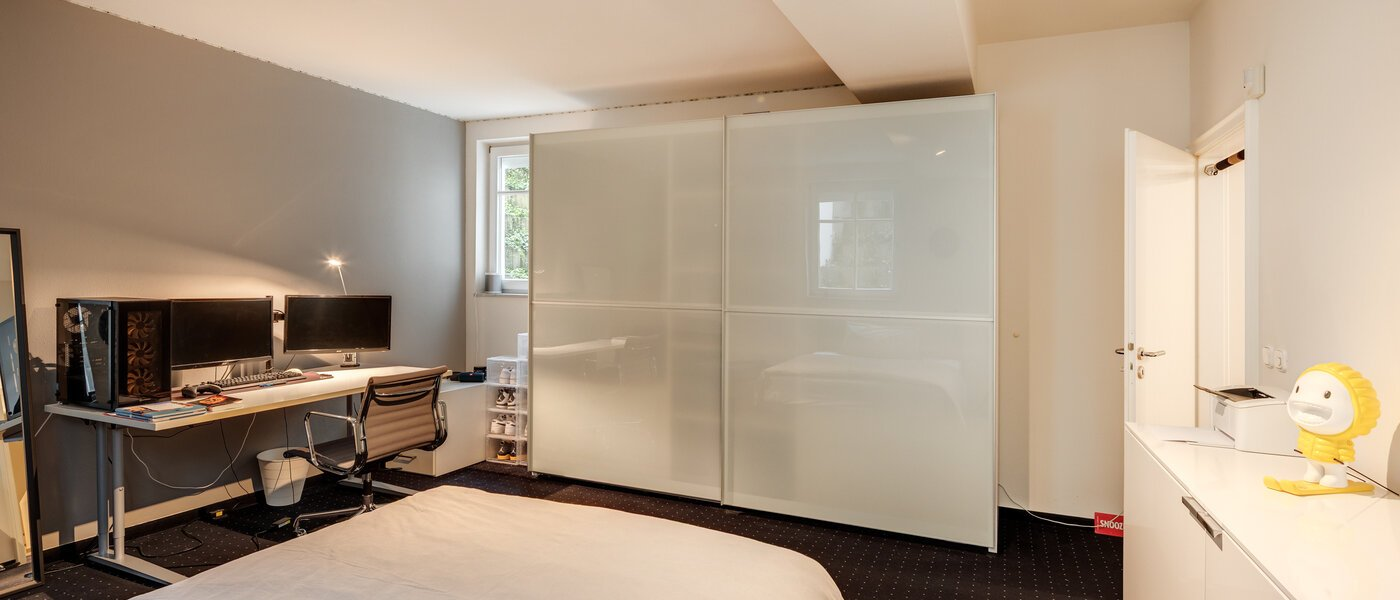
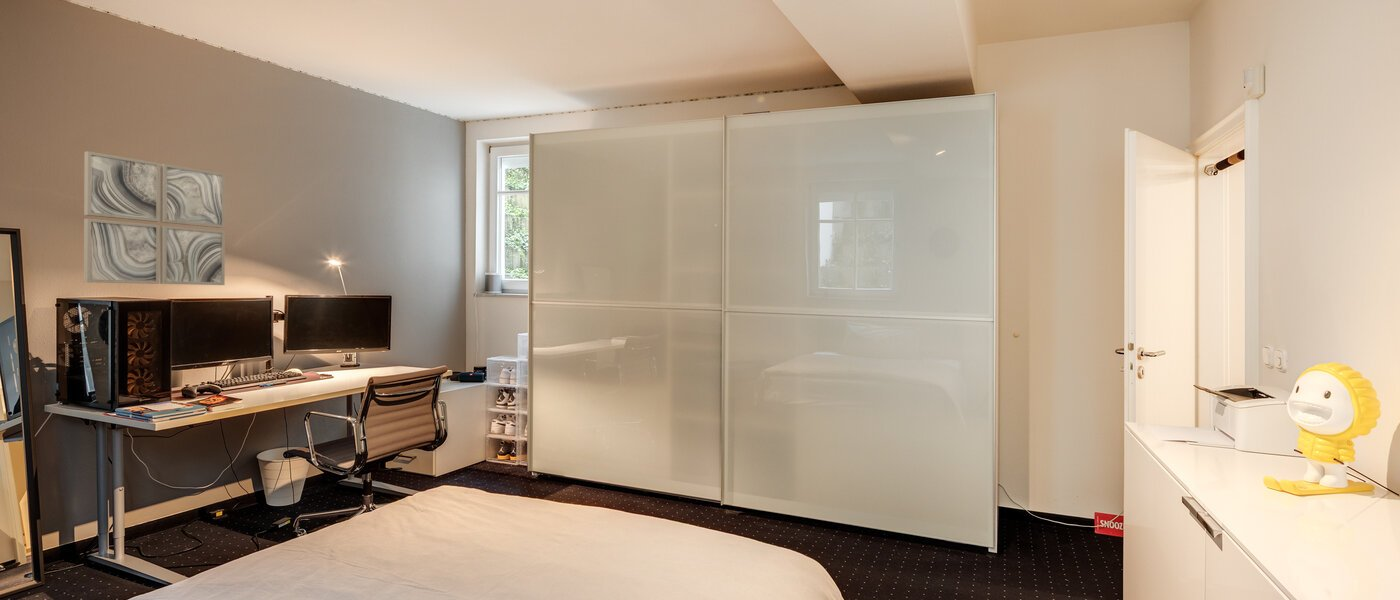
+ wall art (159, 225)
